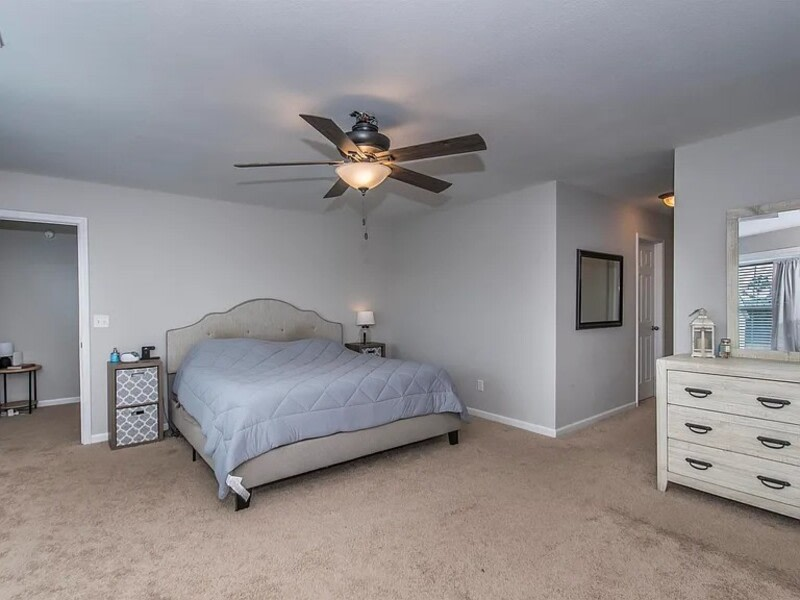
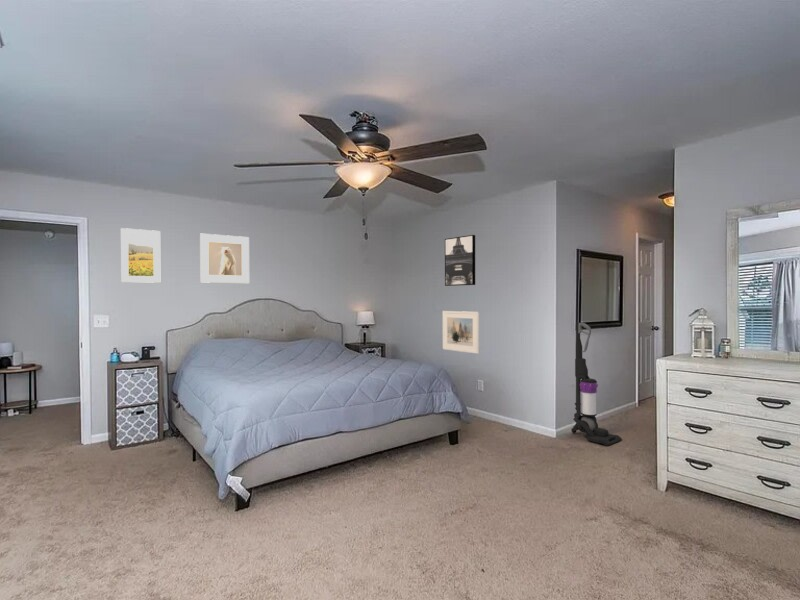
+ wall art (459, 261)
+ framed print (225, 259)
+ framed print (460, 331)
+ vacuum cleaner (592, 380)
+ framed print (141, 256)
